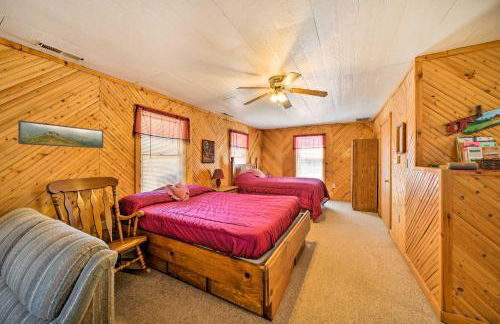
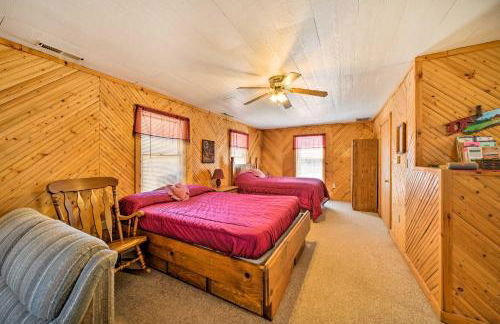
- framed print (66, 136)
